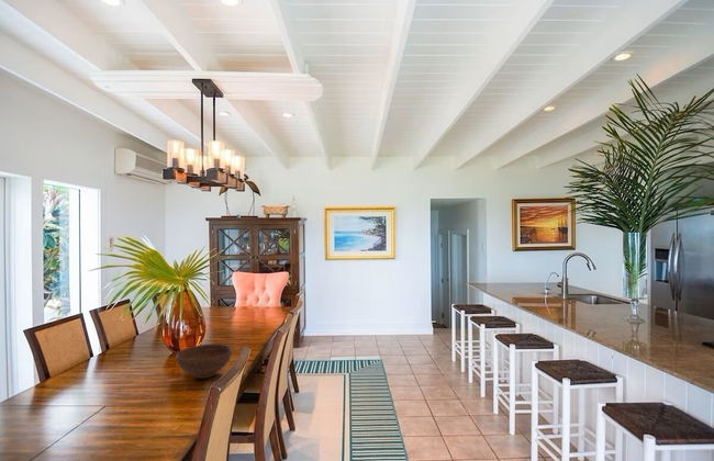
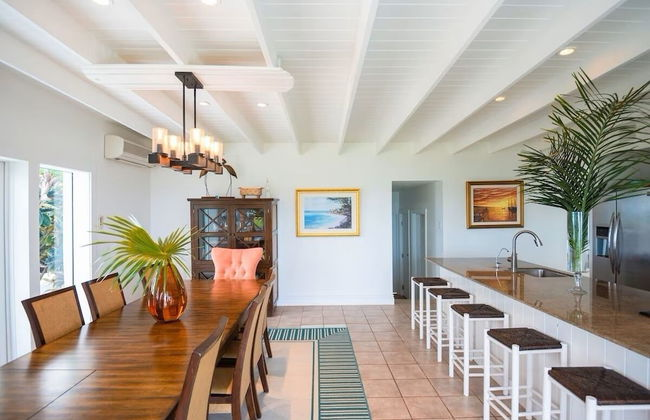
- bowl (204, 363)
